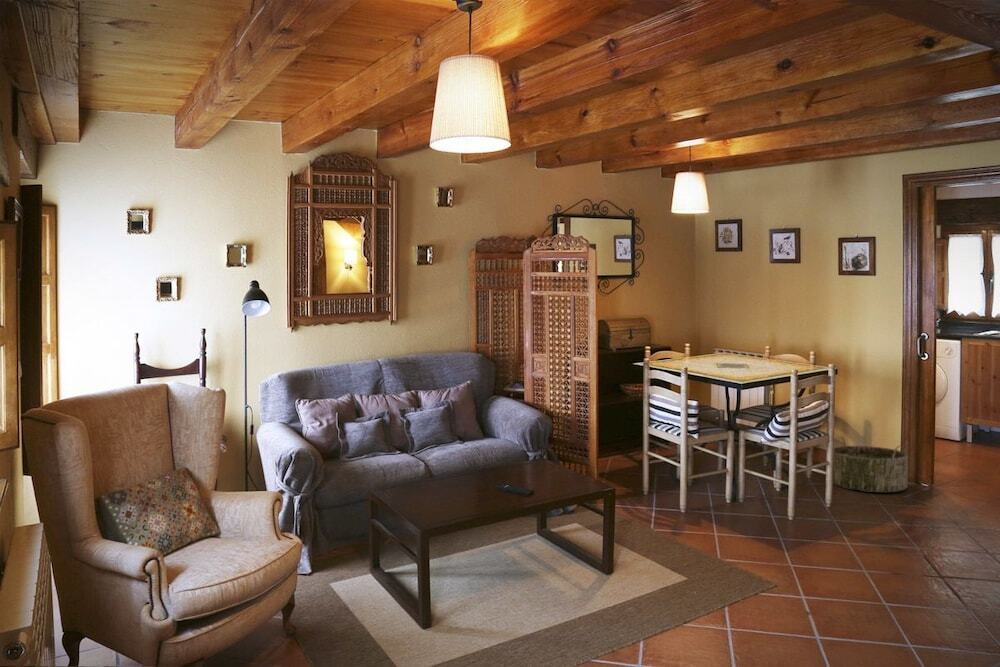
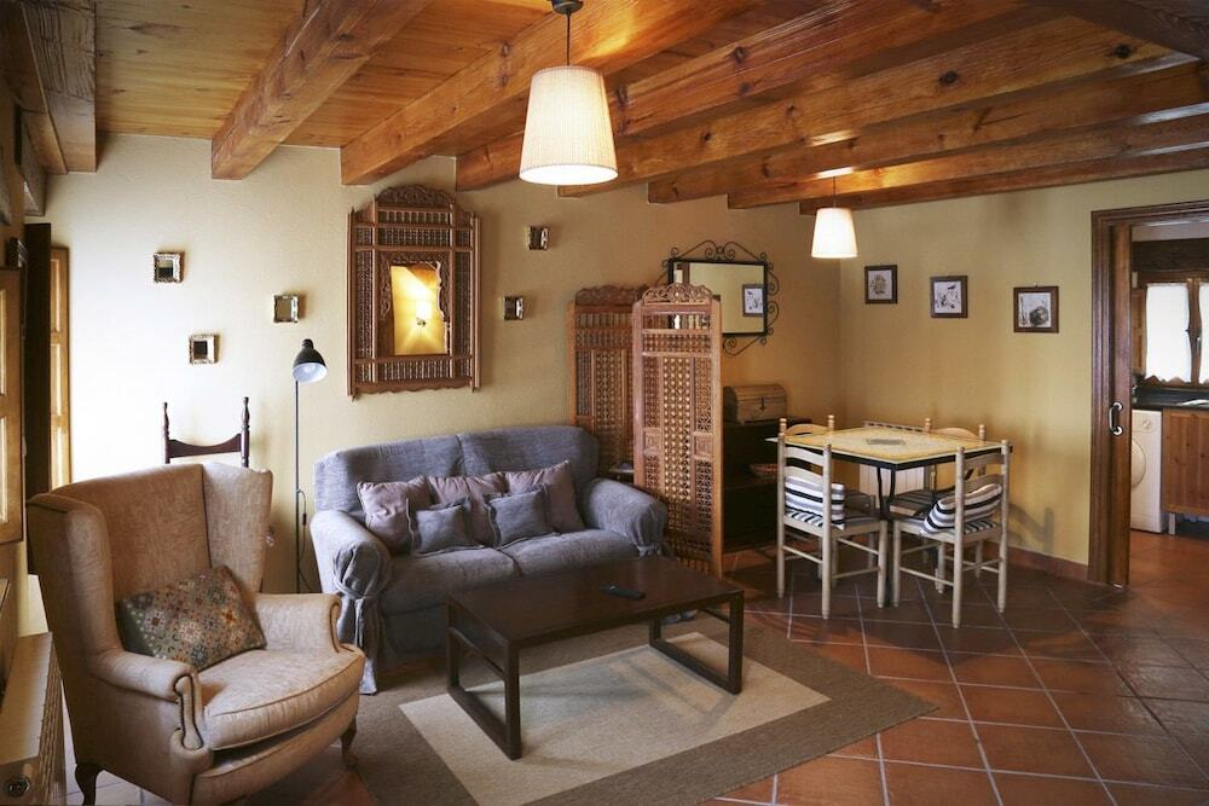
- basket (868, 462)
